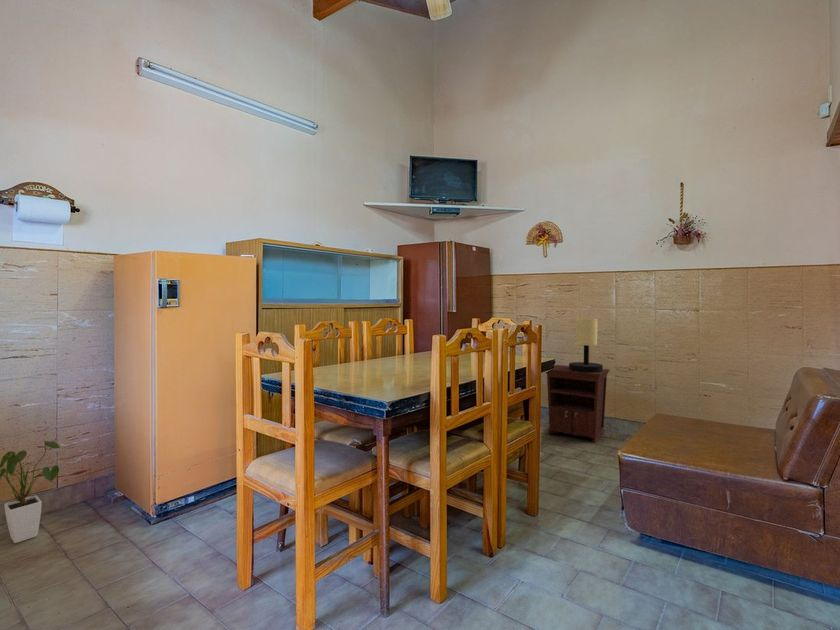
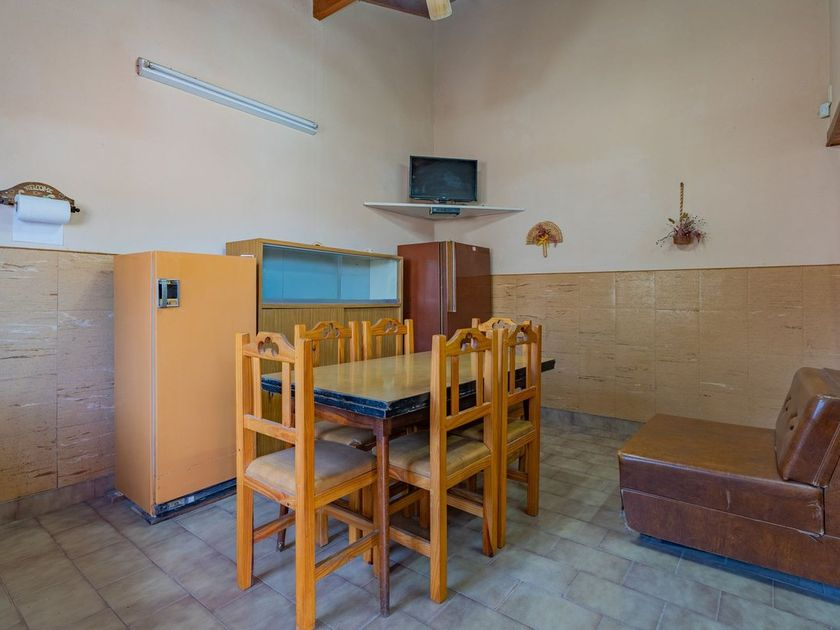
- nightstand (576, 401)
- house plant (30, 489)
- table lamp (585, 344)
